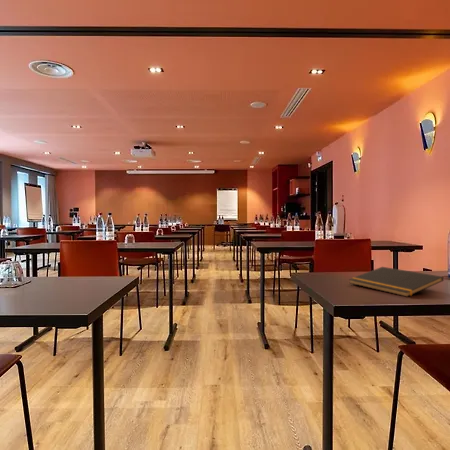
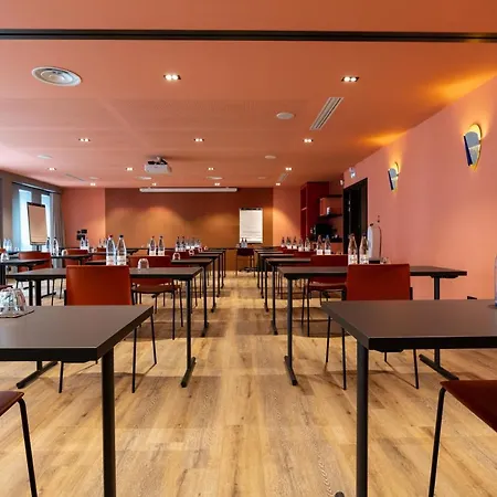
- notepad (393, 280)
